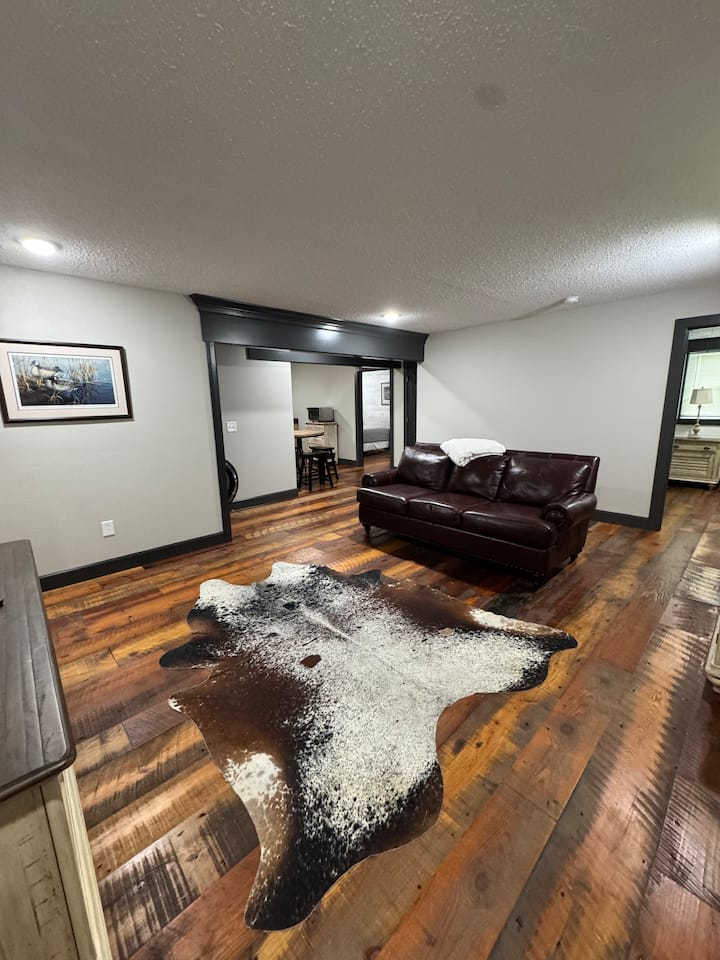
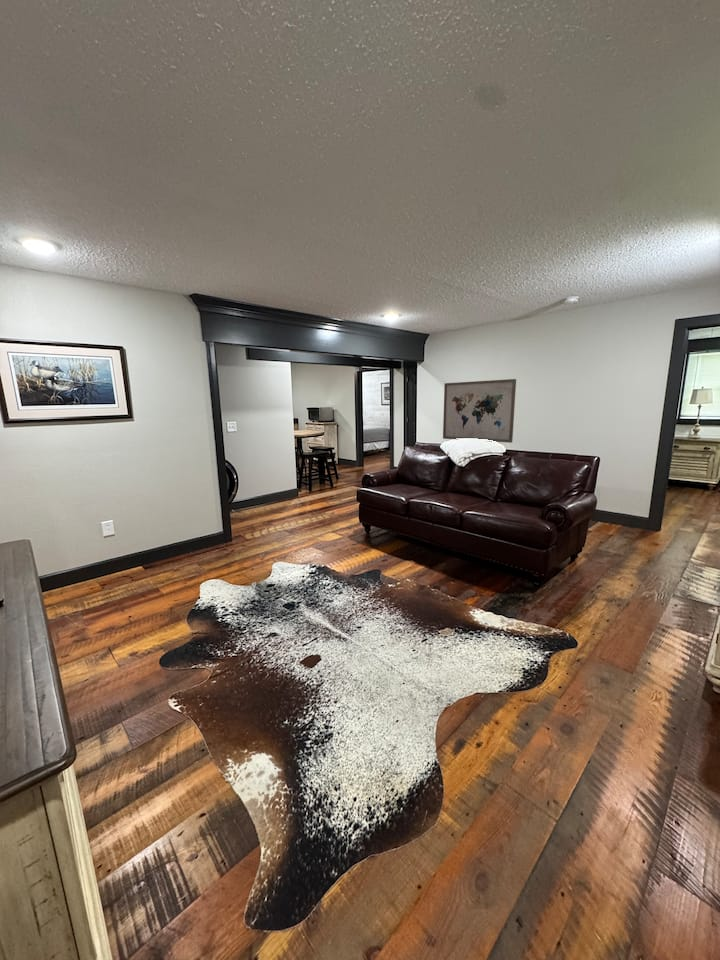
+ wall art (476, 411)
